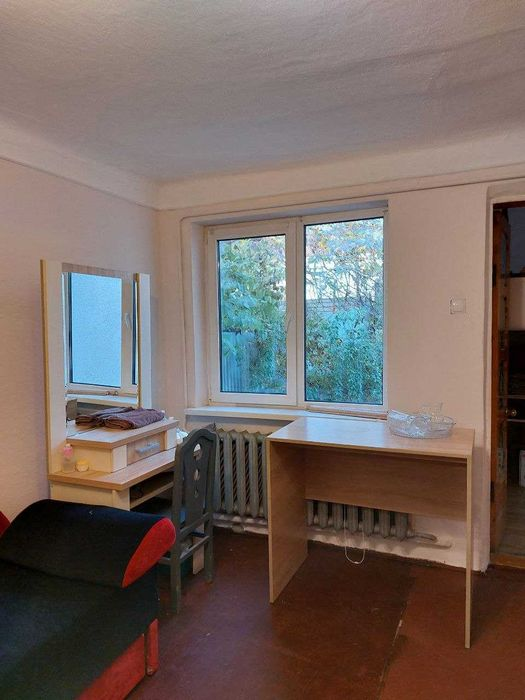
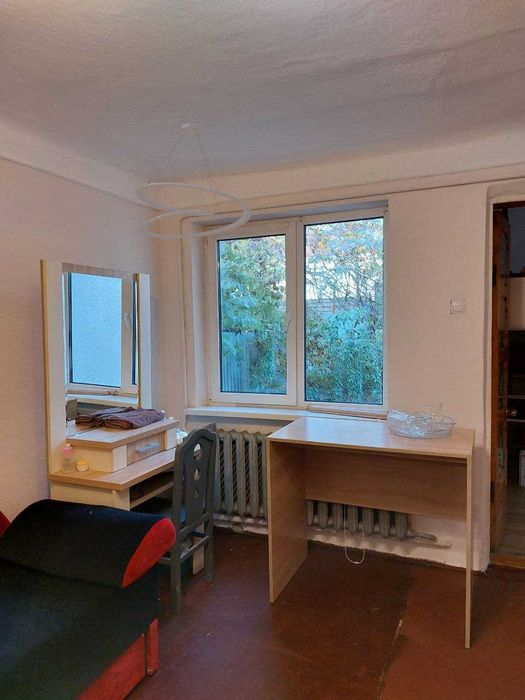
+ ceiling light fixture (194, 185)
